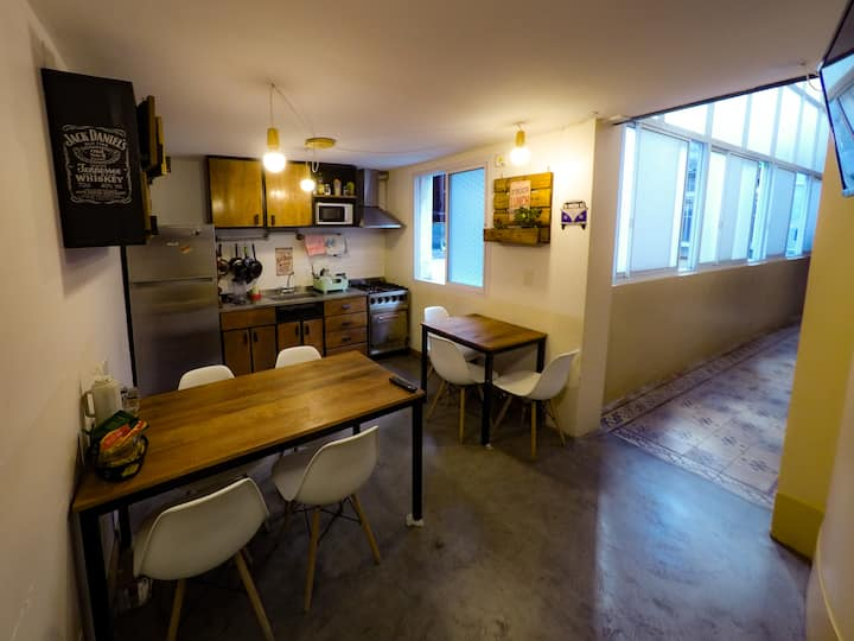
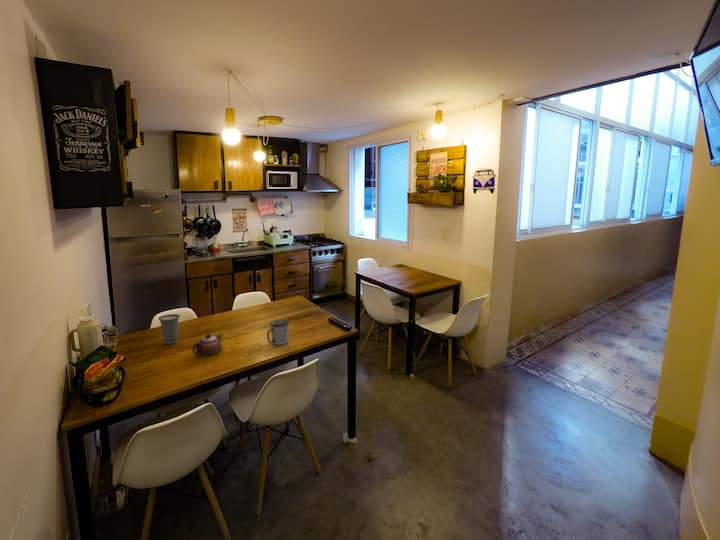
+ mug (278, 332)
+ teapot (207, 343)
+ cup (170, 329)
